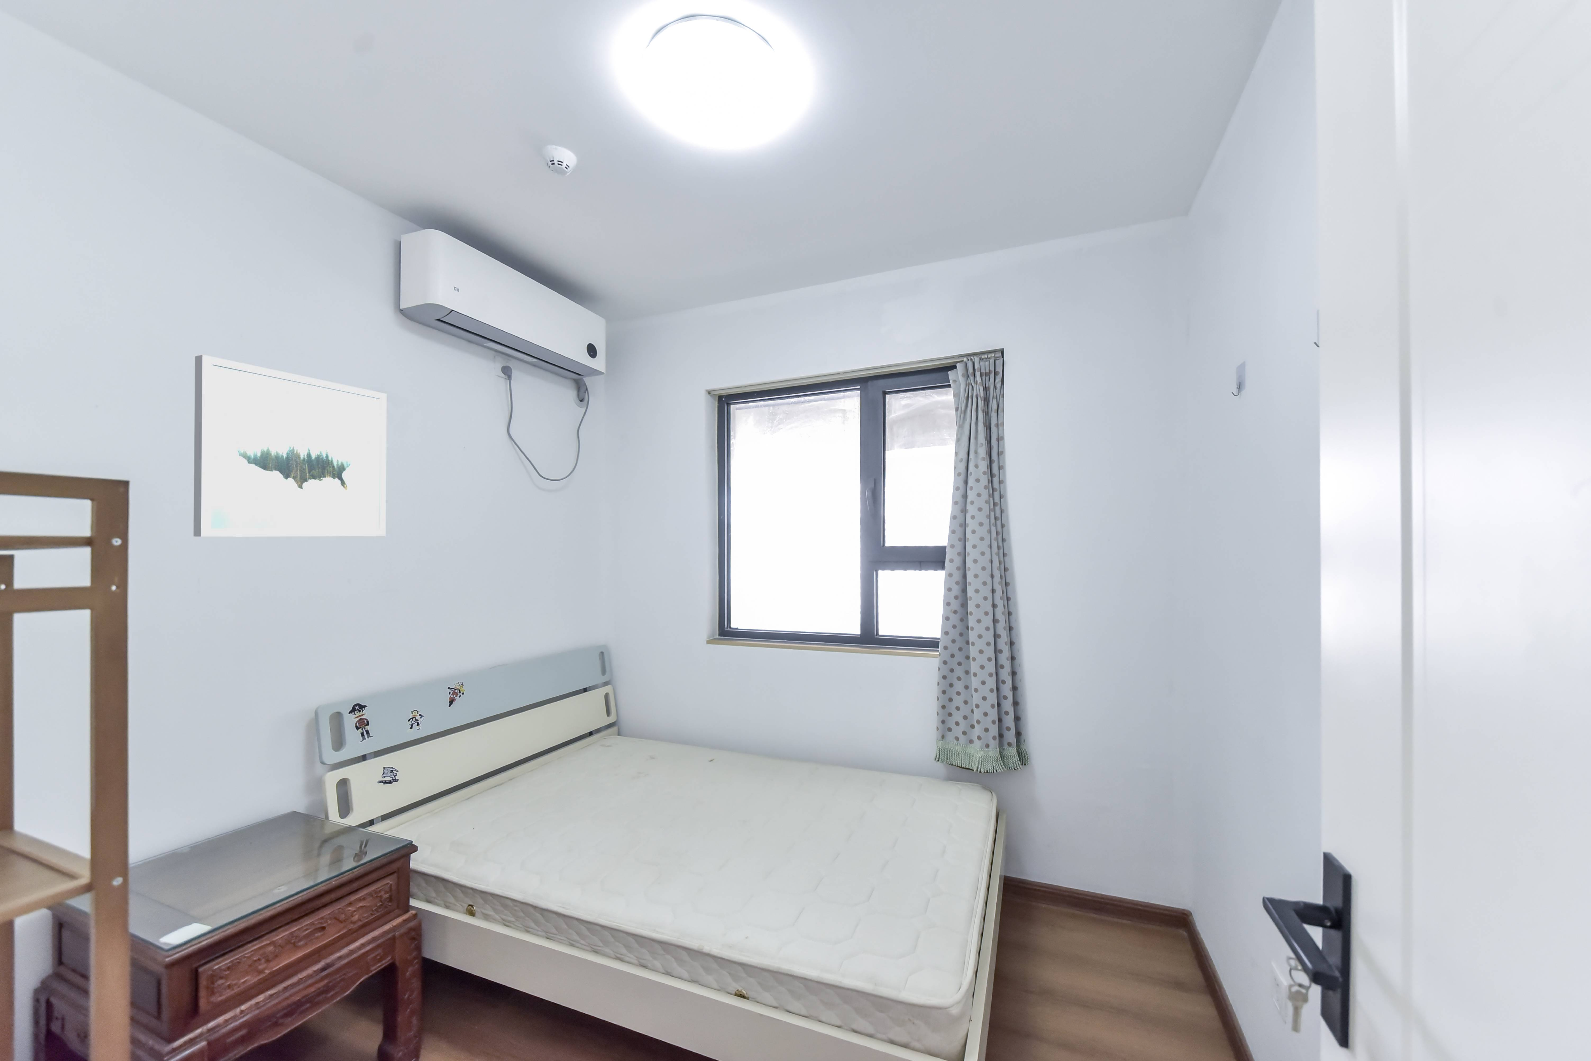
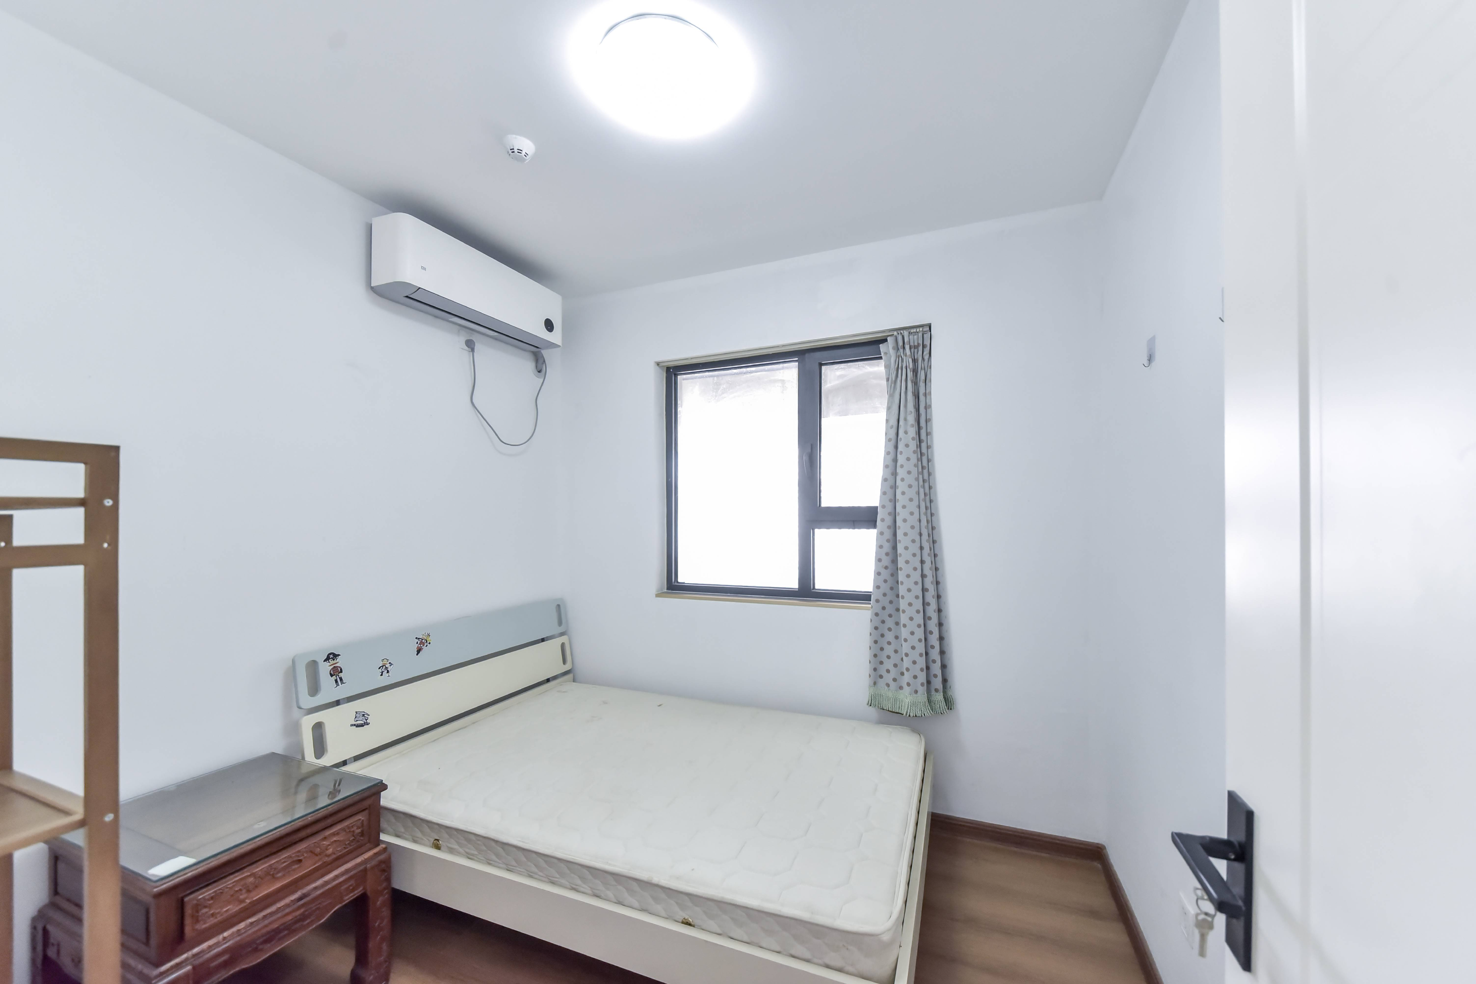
- wall art (301, 456)
